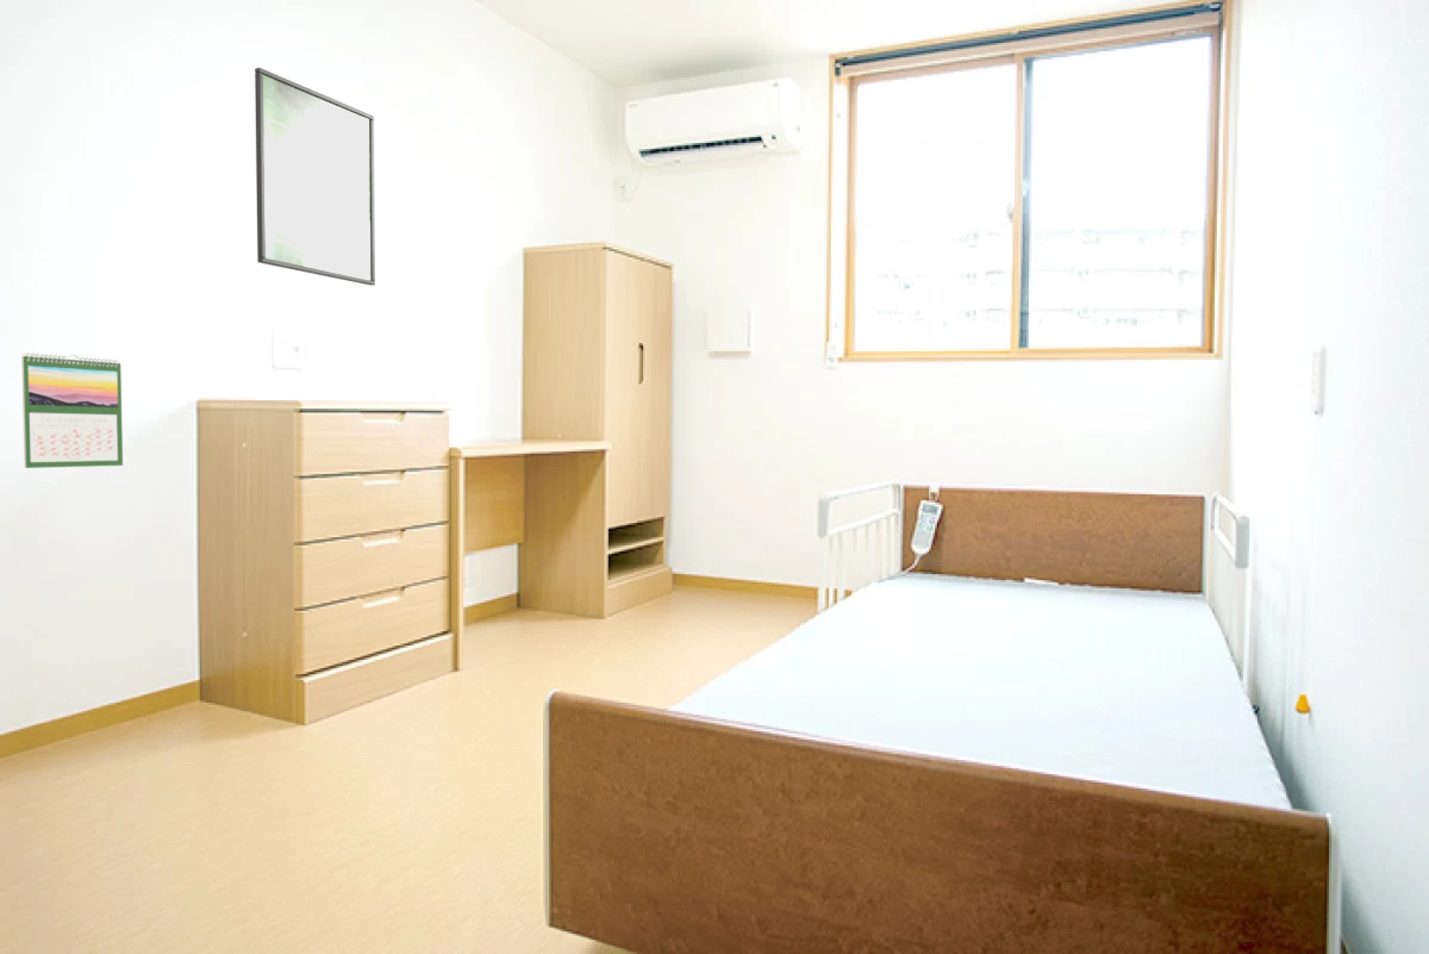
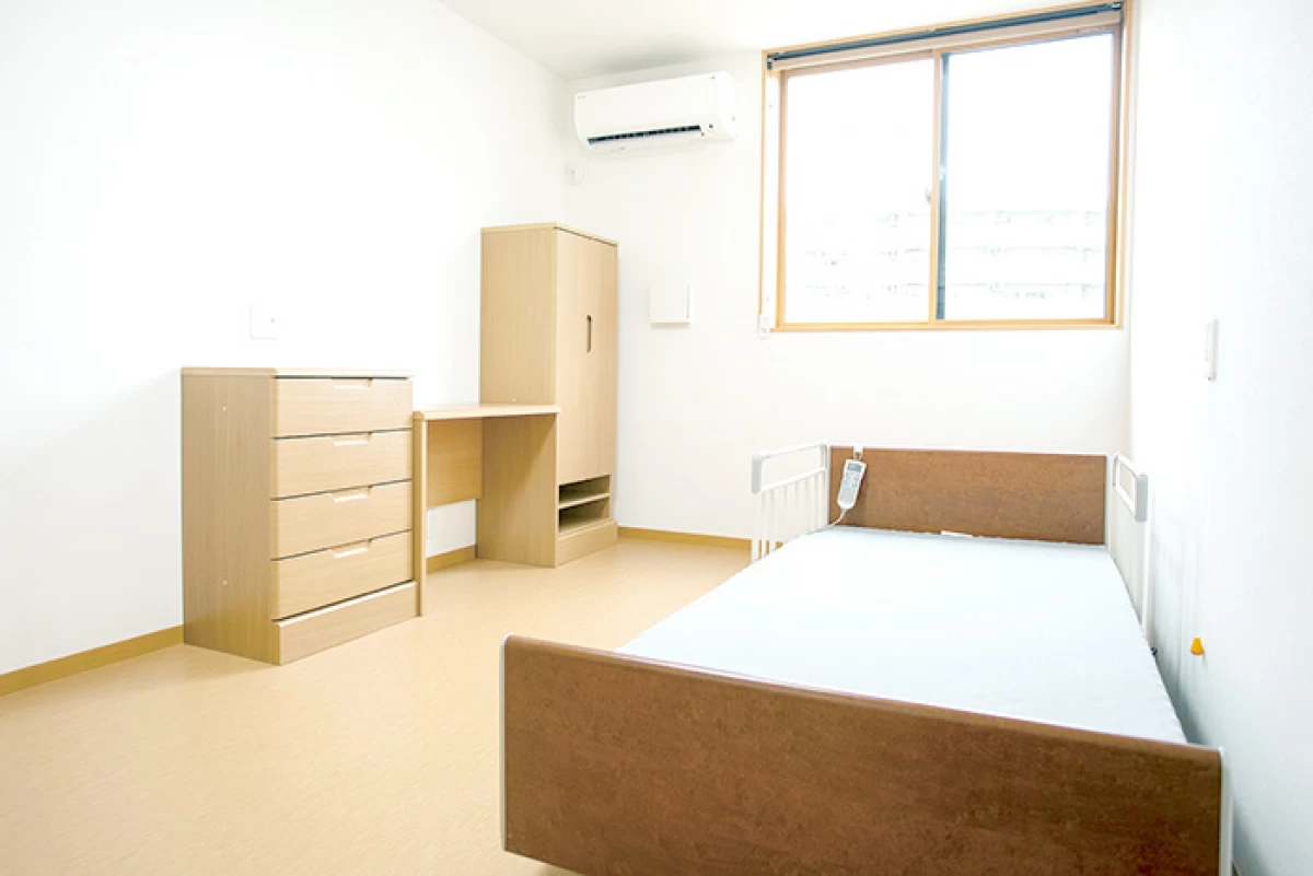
- calendar (74, 410)
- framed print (319, 185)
